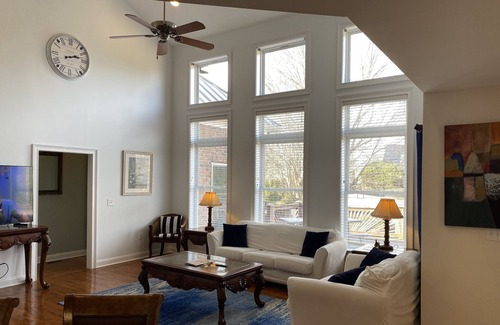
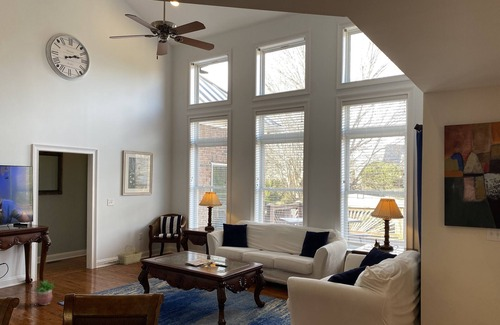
+ basket (129, 254)
+ potted plant (44, 292)
